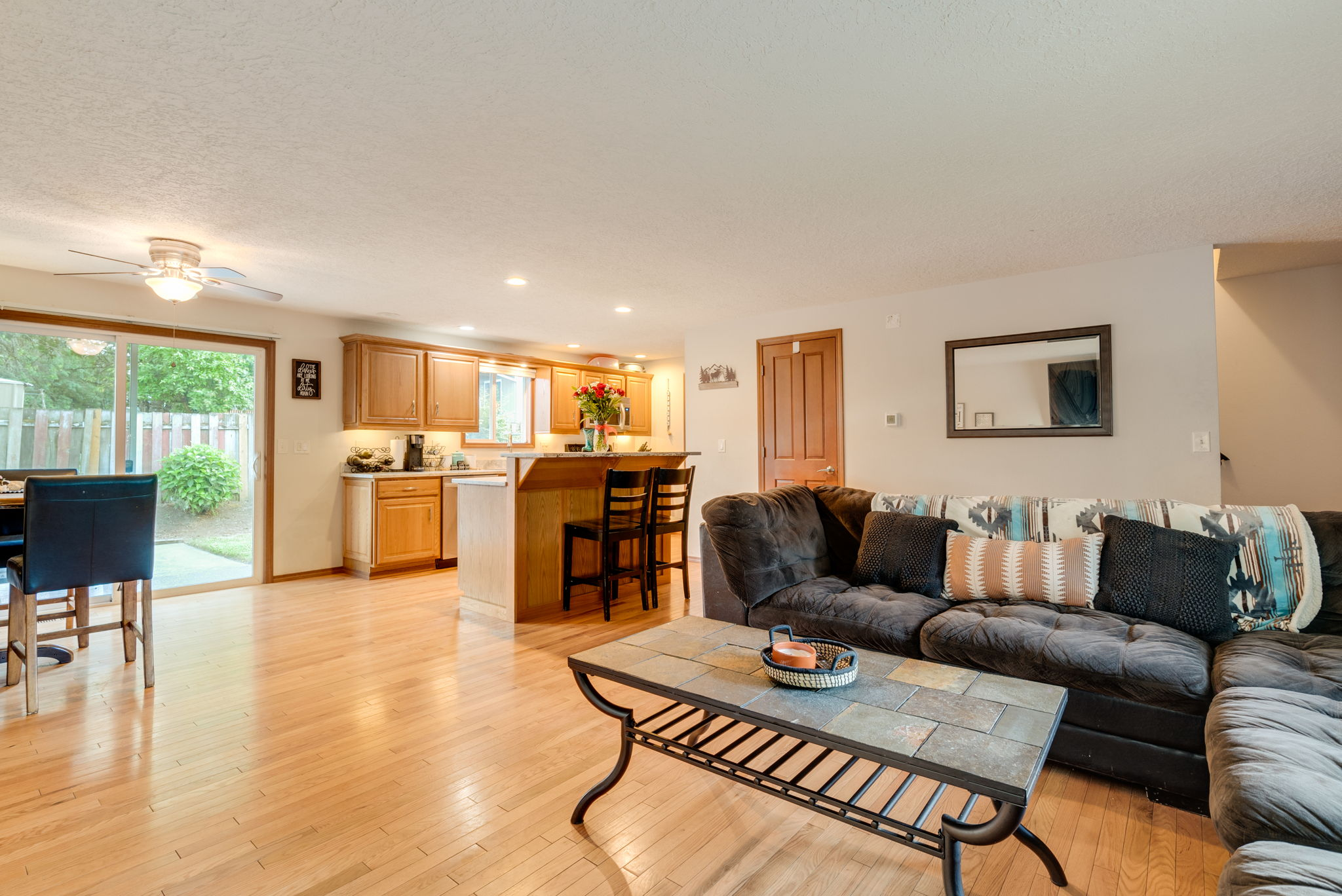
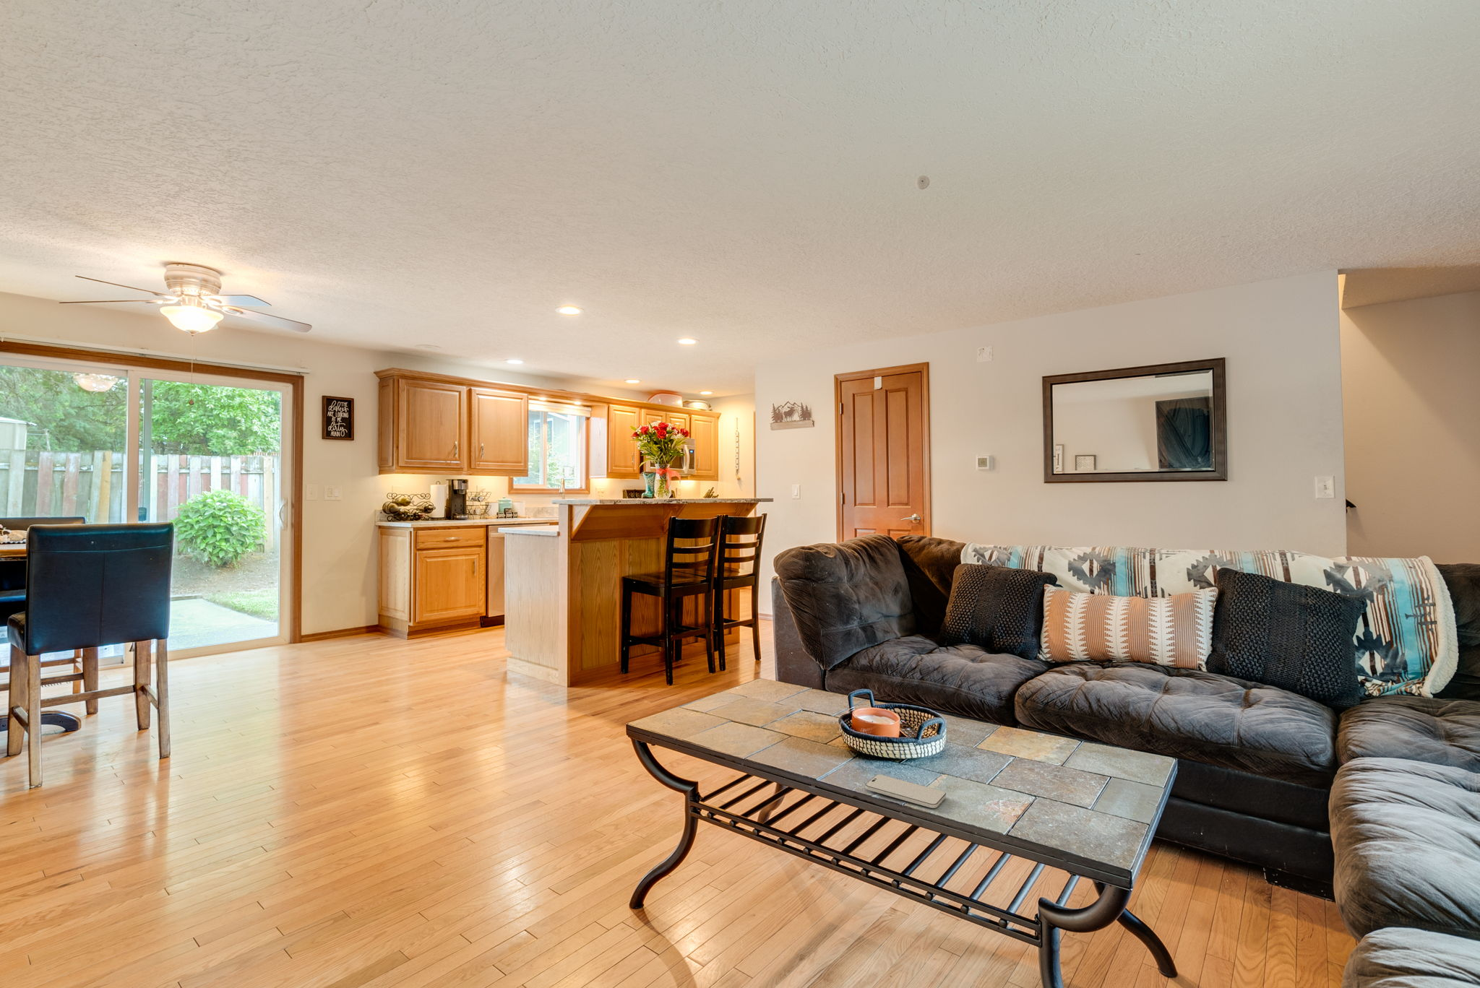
+ smartphone (904, 791)
+ smoke detector (922, 183)
